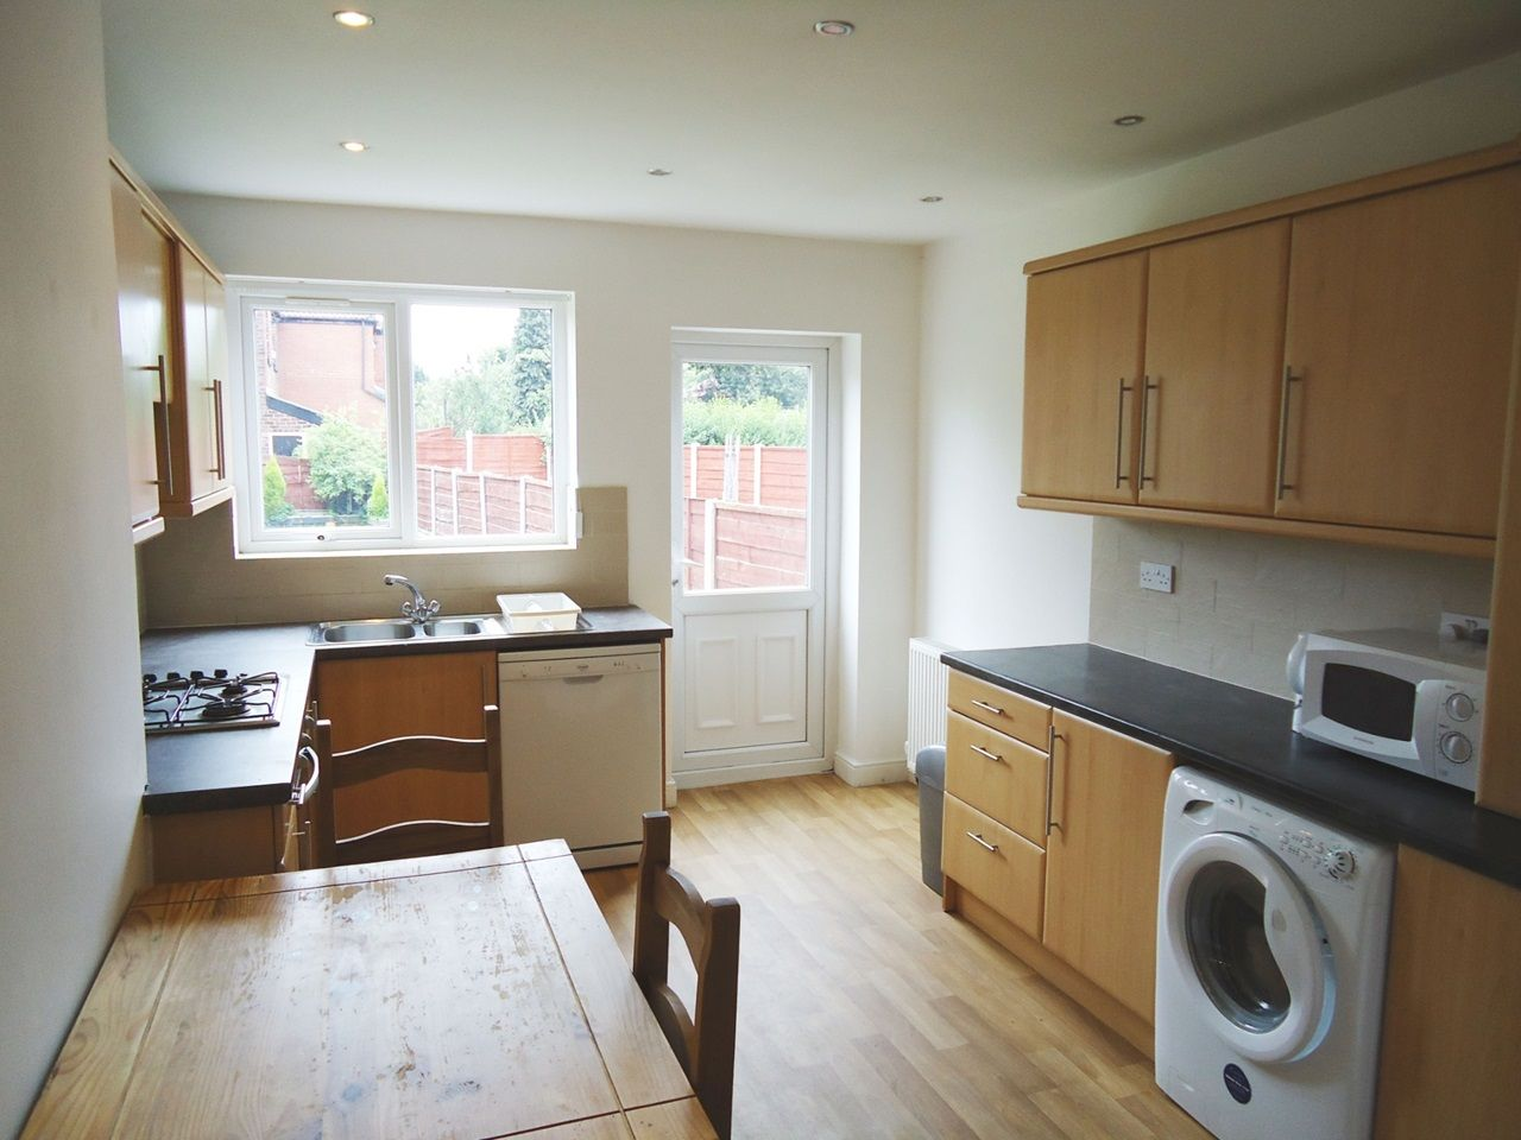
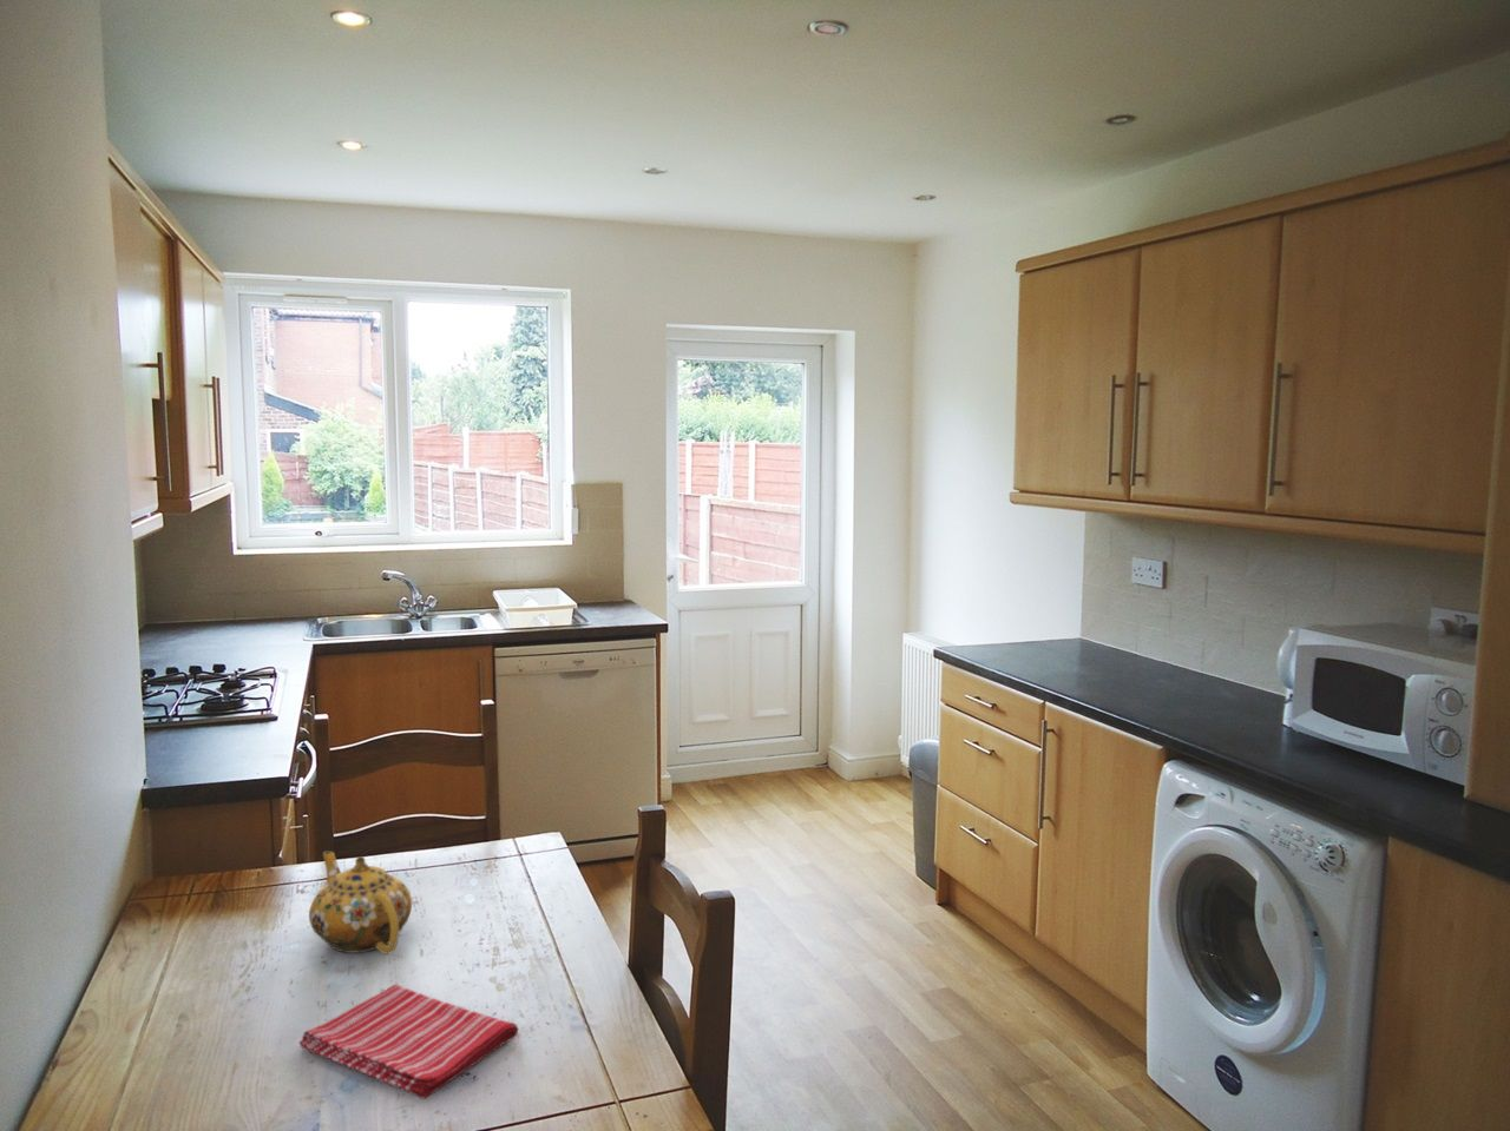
+ teapot (360, 898)
+ dish towel (410, 1034)
